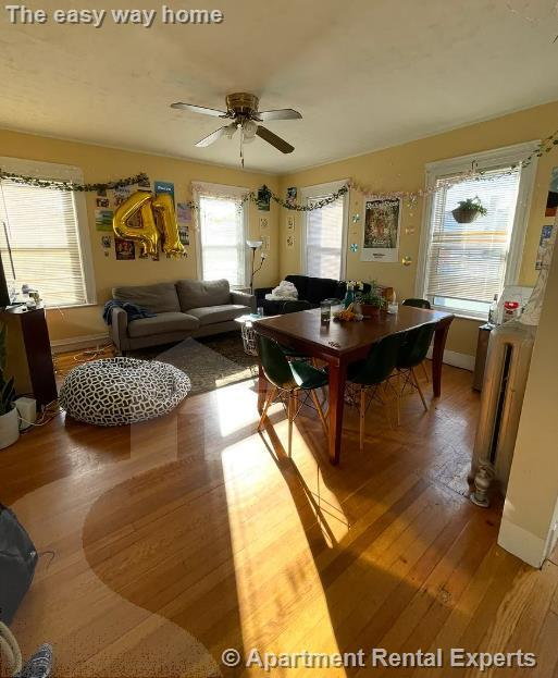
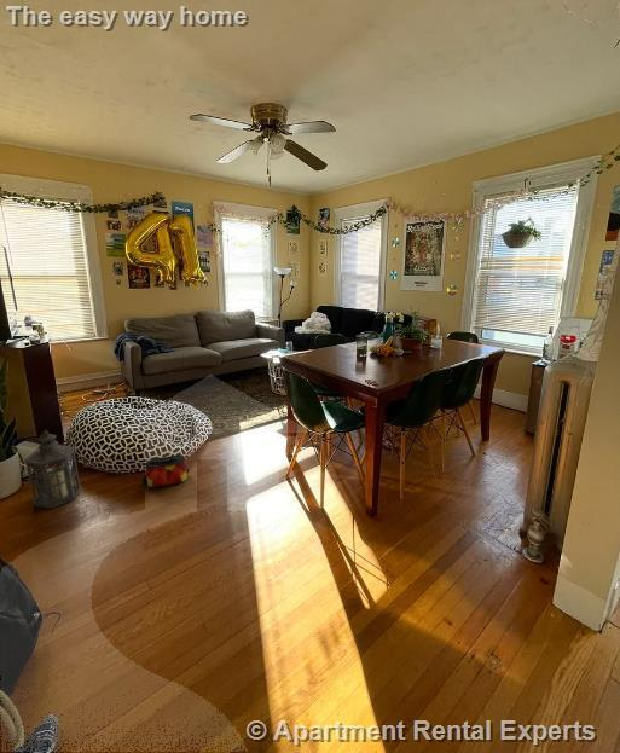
+ lantern (53, 463)
+ bag (164, 469)
